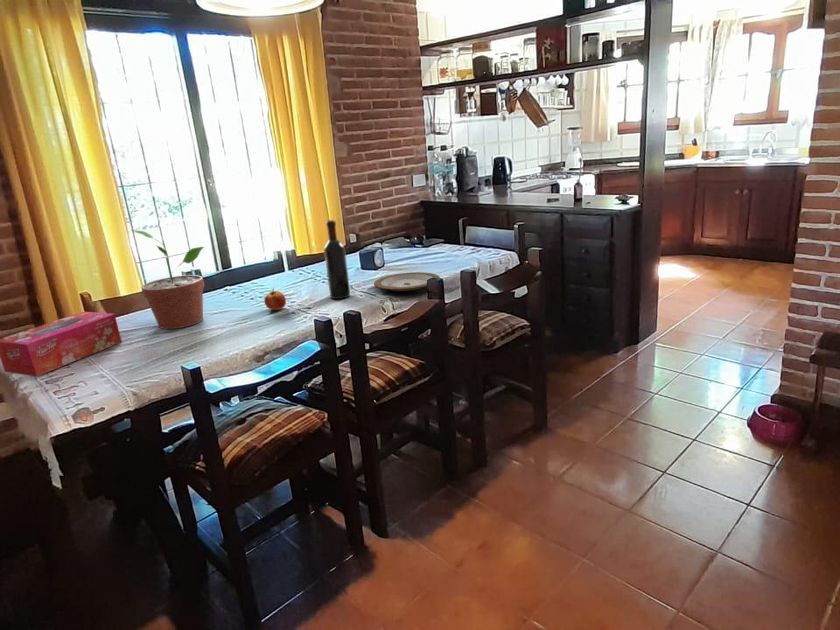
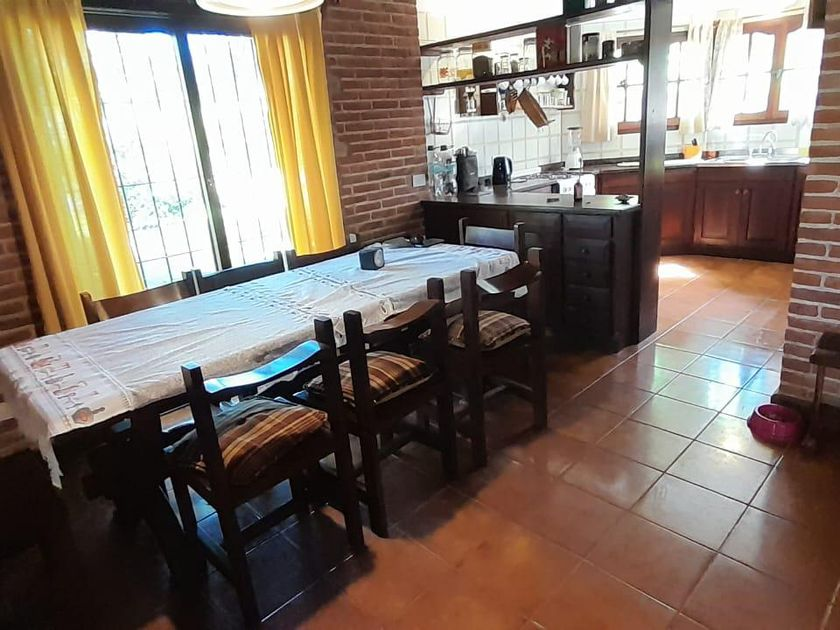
- apple (274, 299)
- tissue box (62, 341)
- potted plant (171, 275)
- plate (407, 282)
- wine bottle (335, 259)
